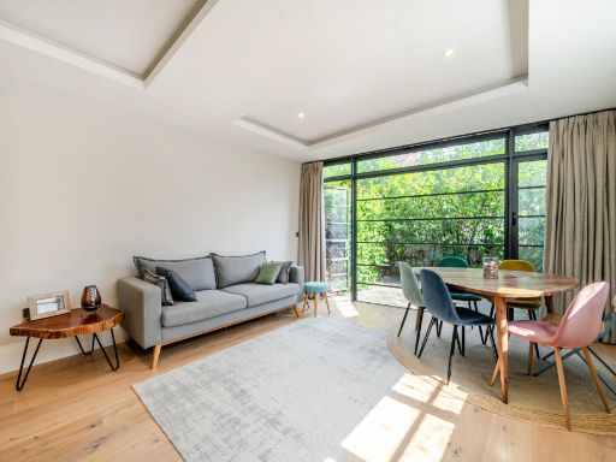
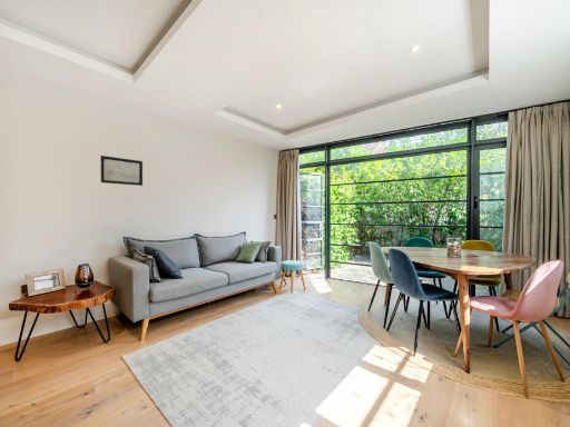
+ wall art (122, 171)
